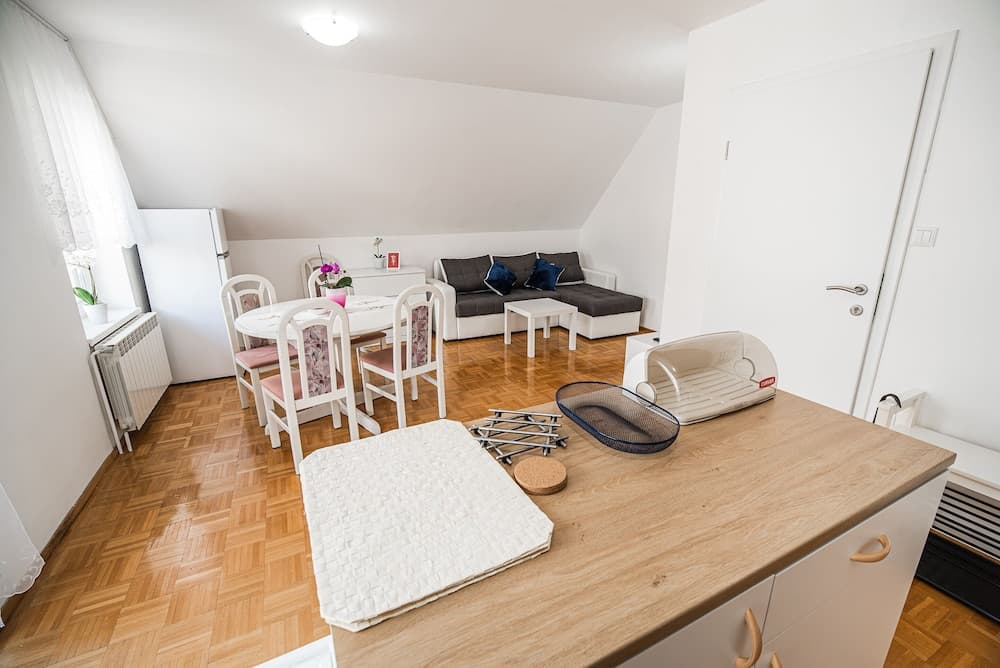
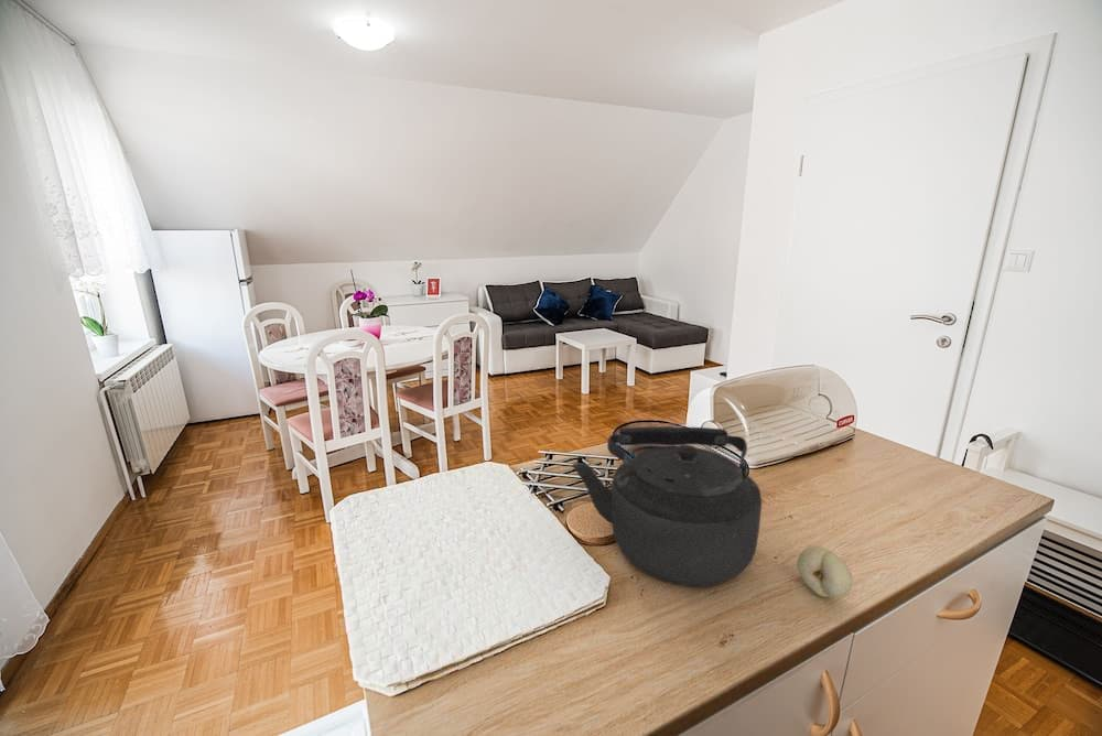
+ kettle (678, 497)
+ fruit (824, 573)
